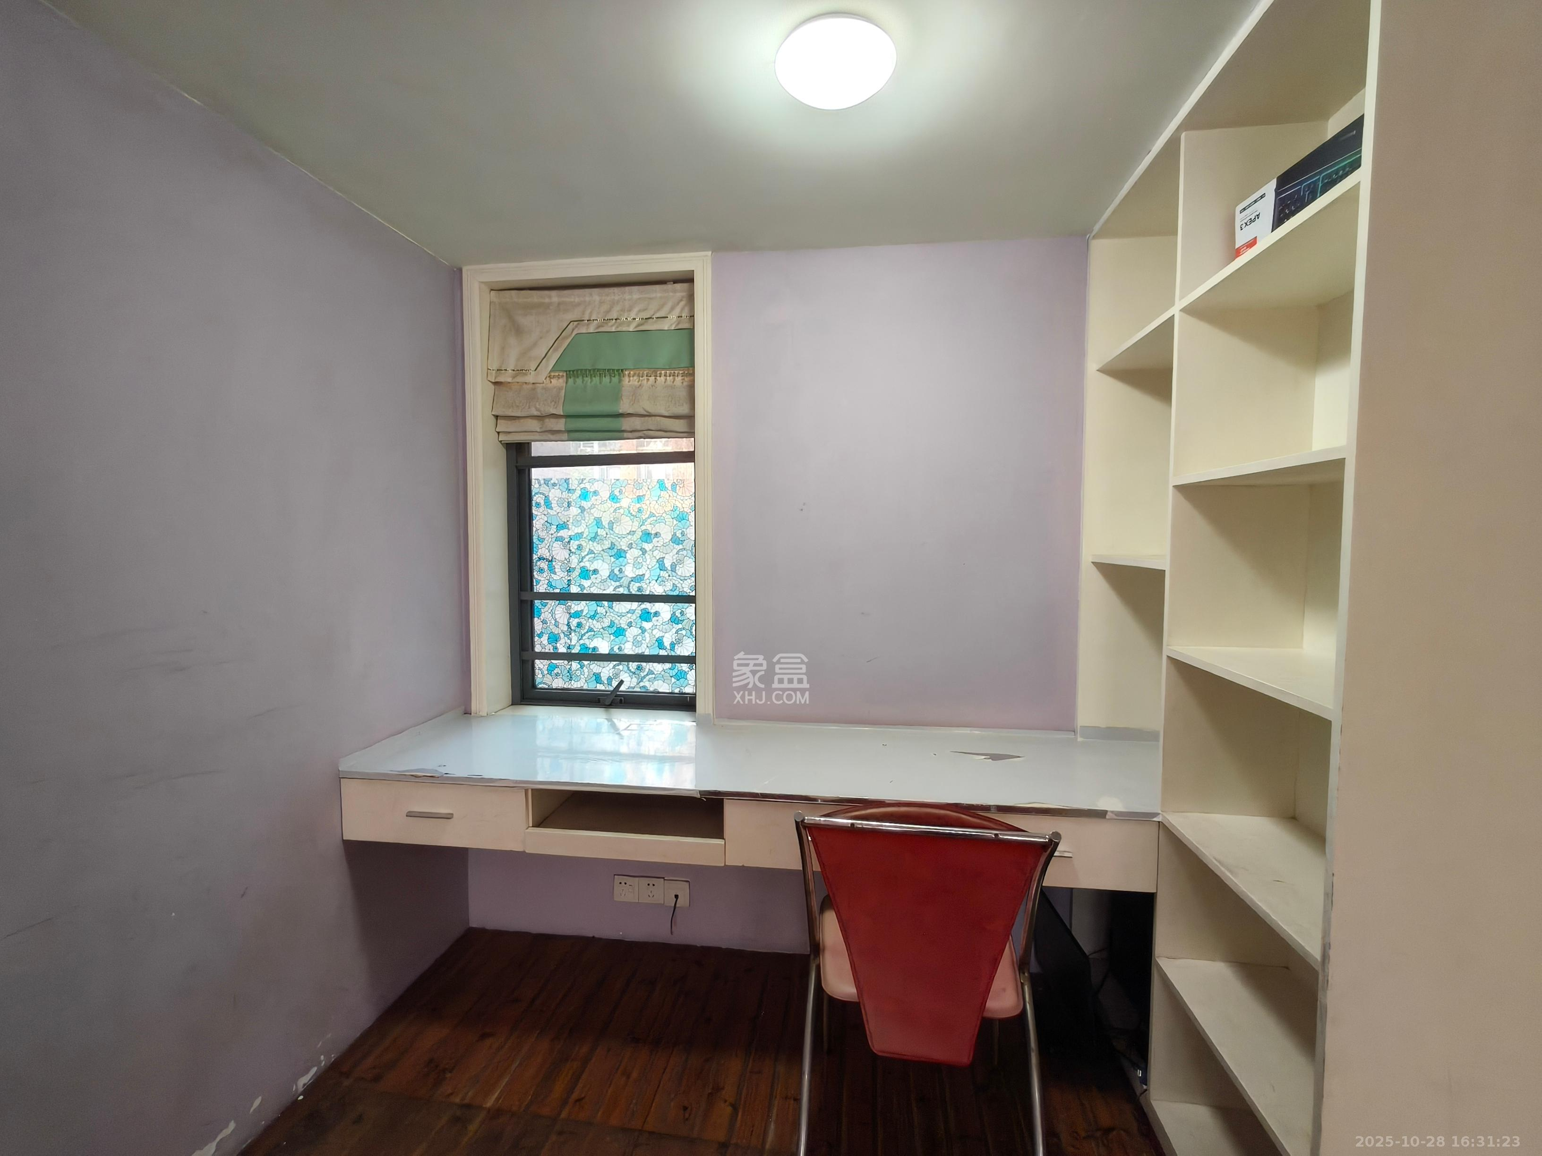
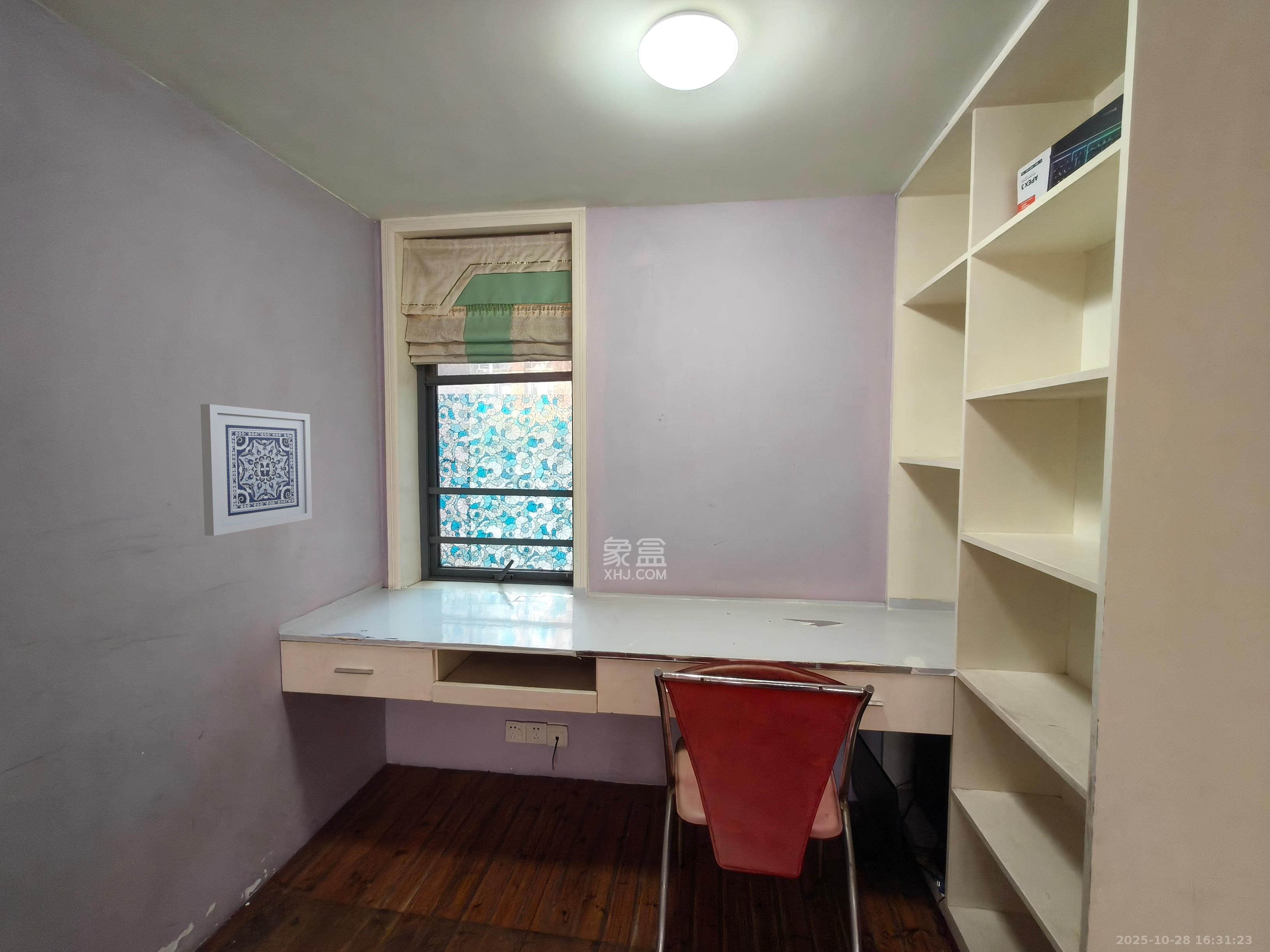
+ wall art (263, 468)
